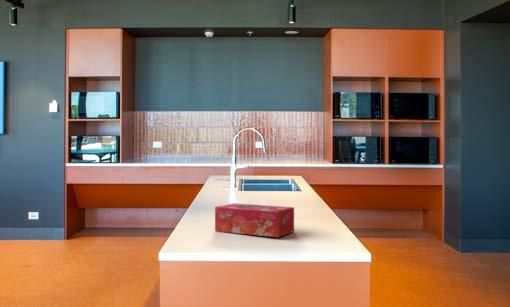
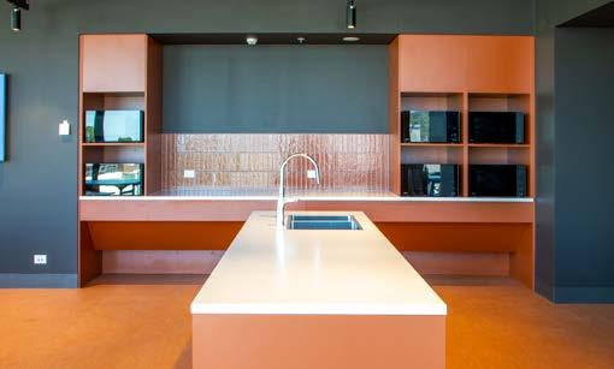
- tissue box (254, 219)
